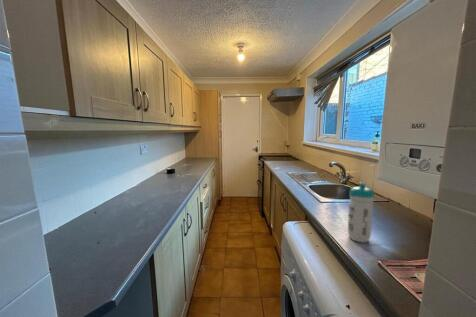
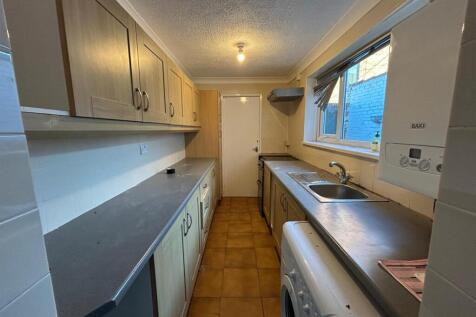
- water bottle (360, 210)
